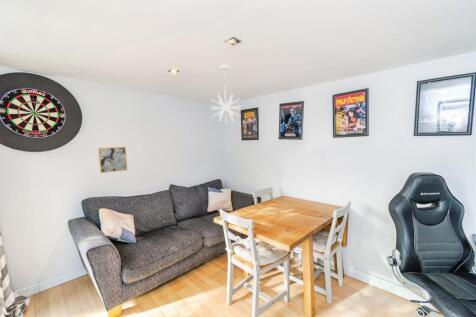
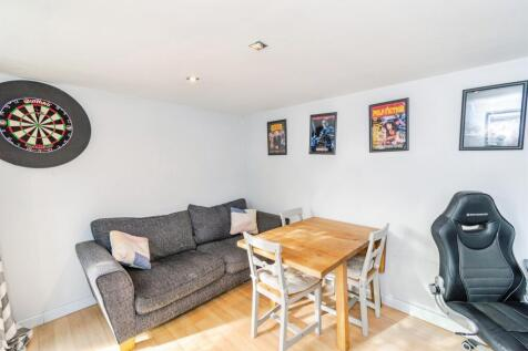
- pendant light (225, 94)
- wall art (113, 159)
